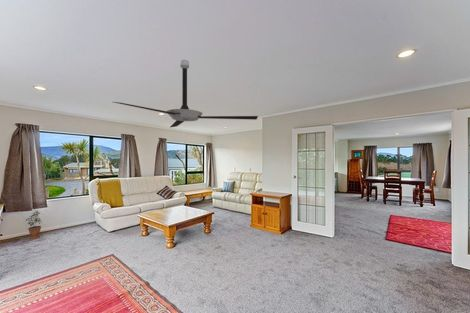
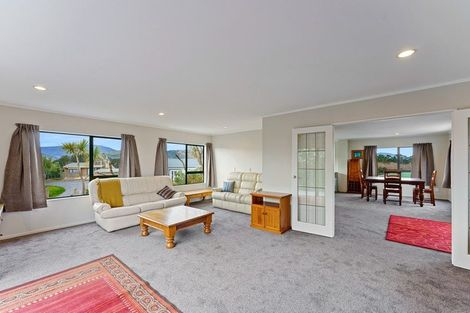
- ceiling fan (186, 93)
- potted plant (33, 223)
